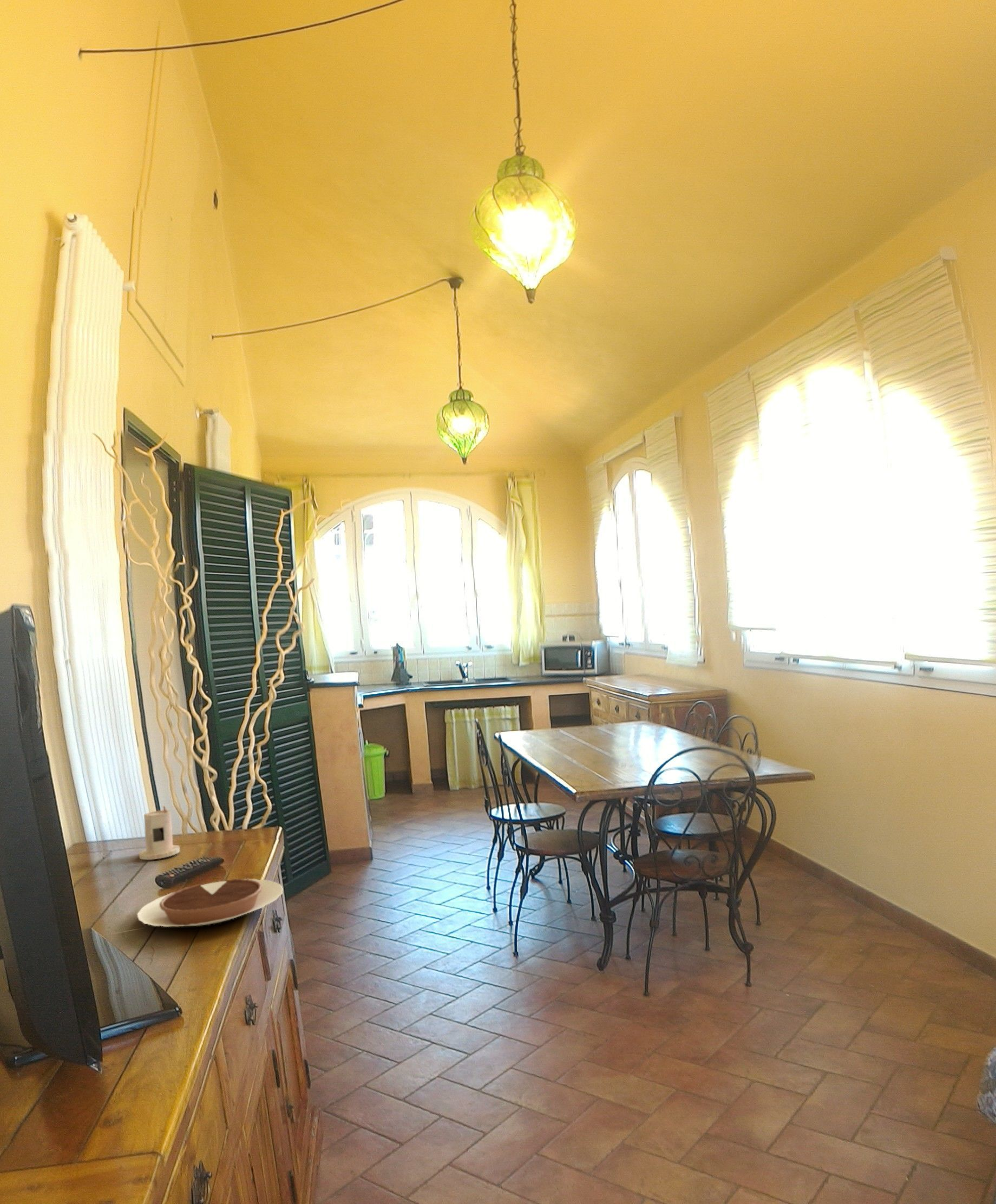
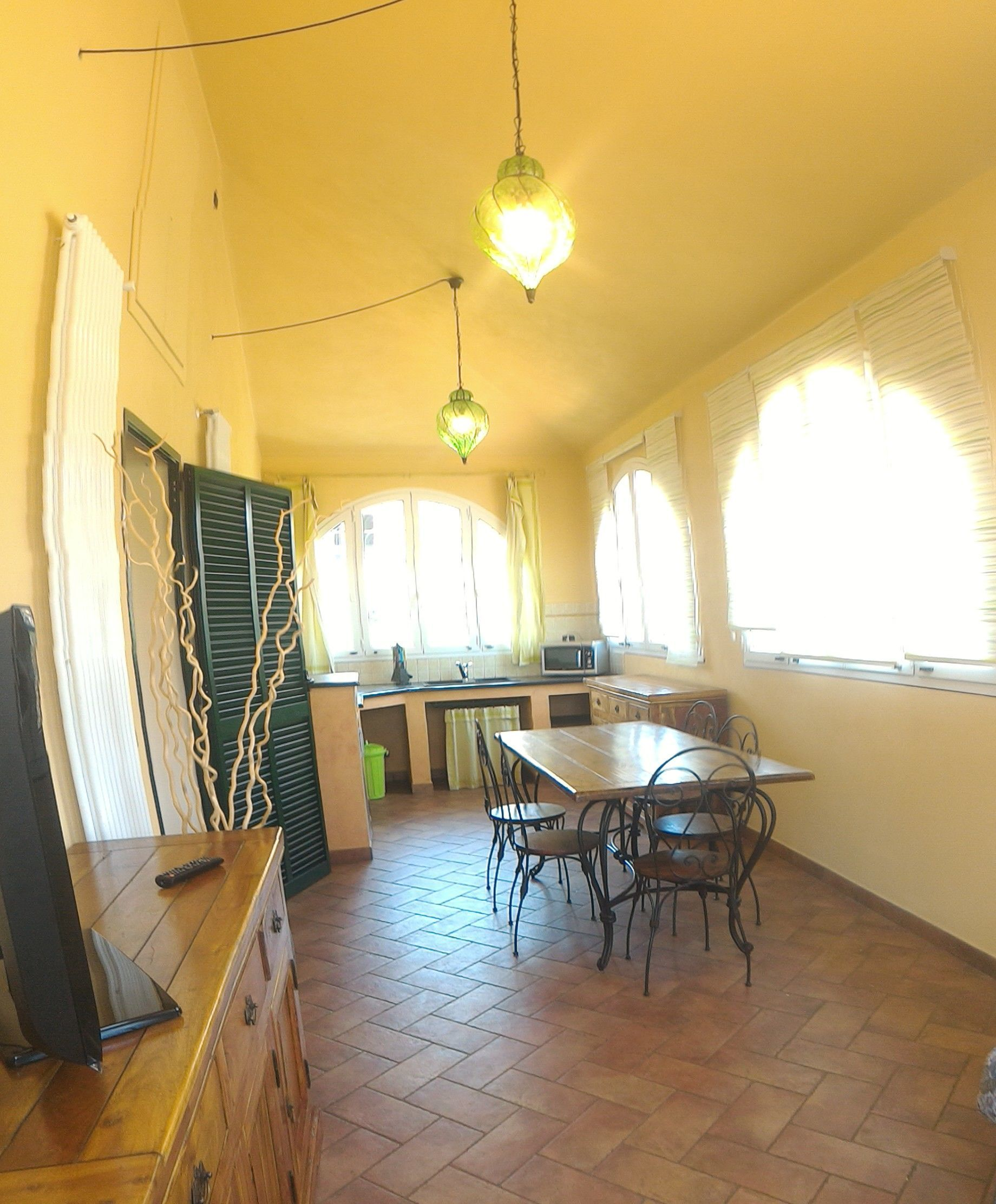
- candle (158, 830)
- chocolate tart (212, 902)
